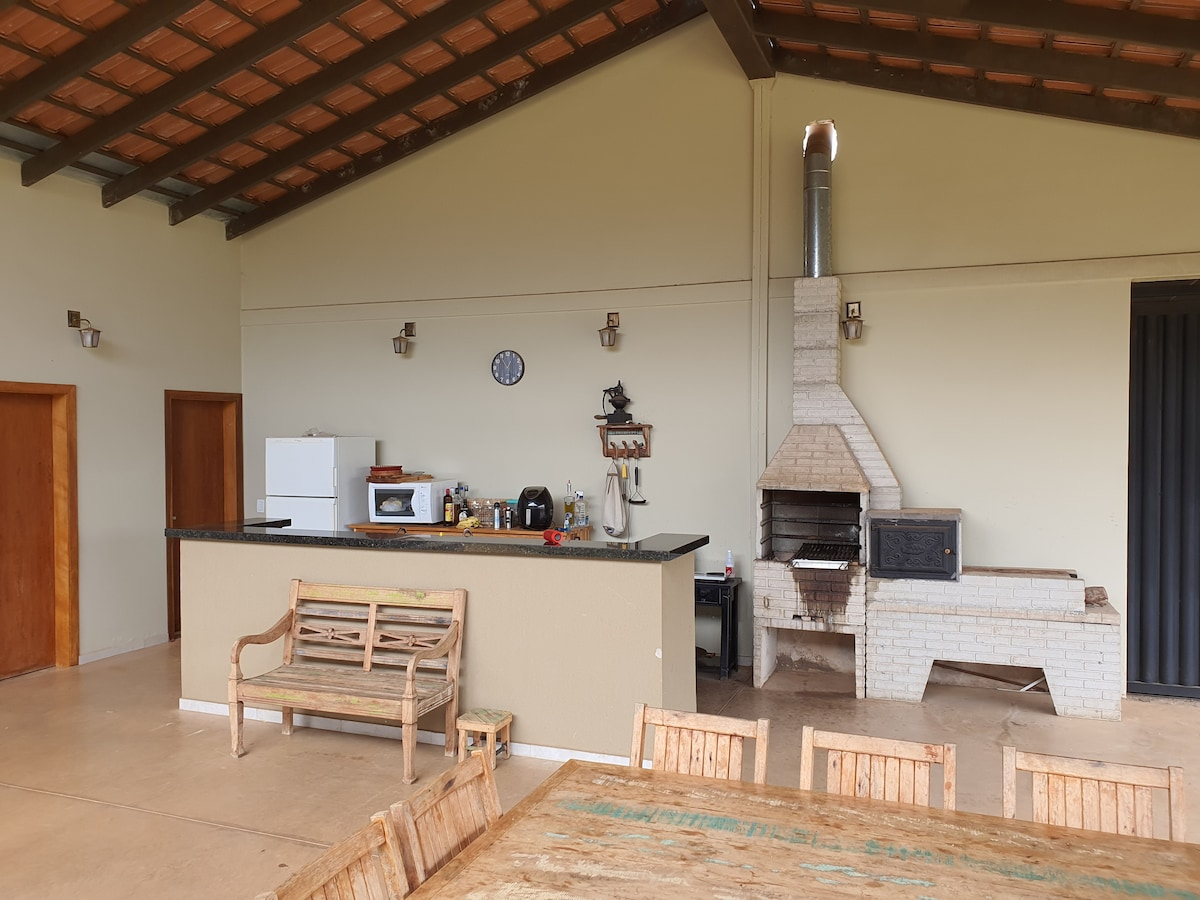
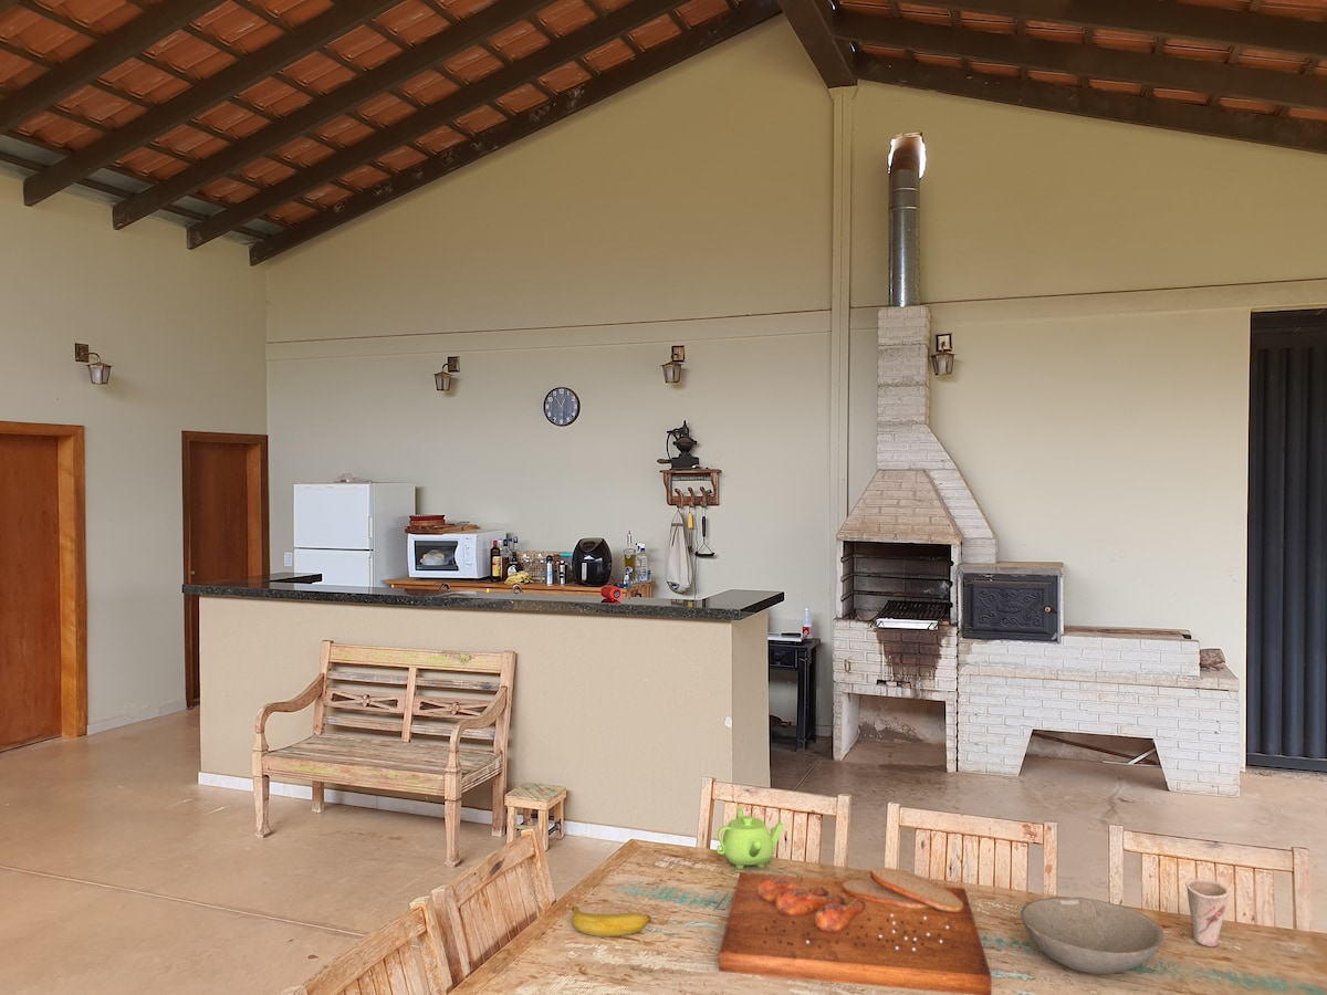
+ bowl (1090, 941)
+ cup (1206, 914)
+ cutting board (850, 914)
+ teapot (750, 839)
+ banana (609, 919)
